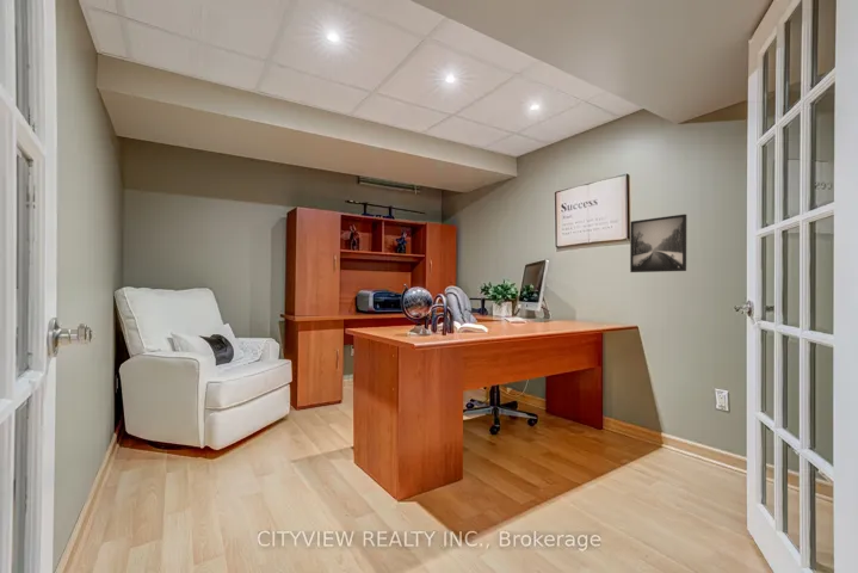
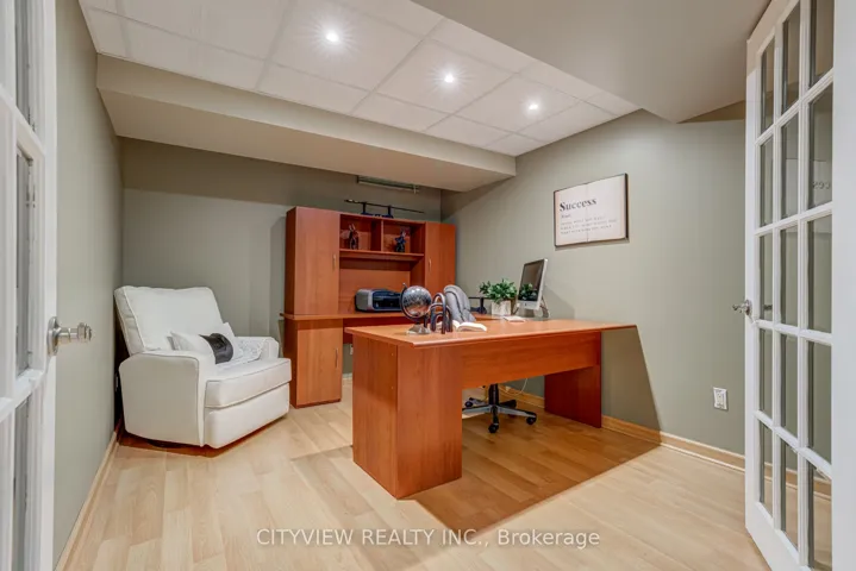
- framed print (656, 245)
